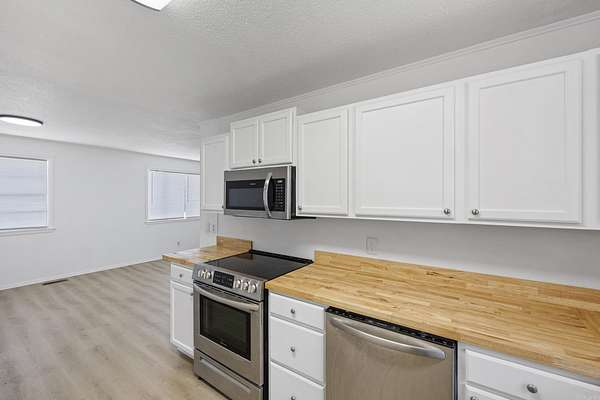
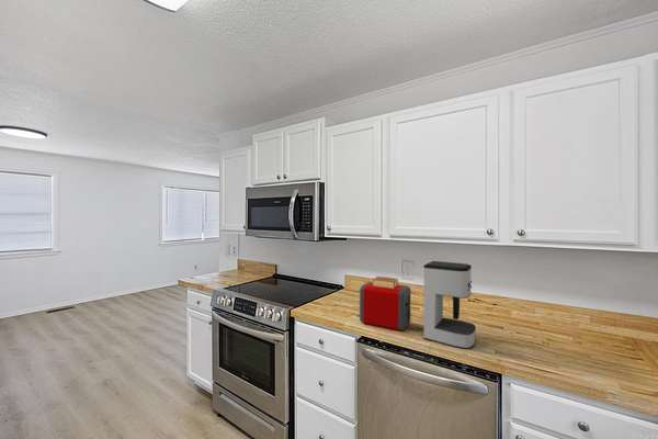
+ coffee maker (453, 301)
+ toaster (385, 300)
